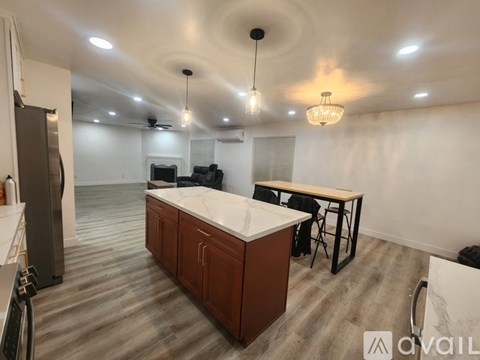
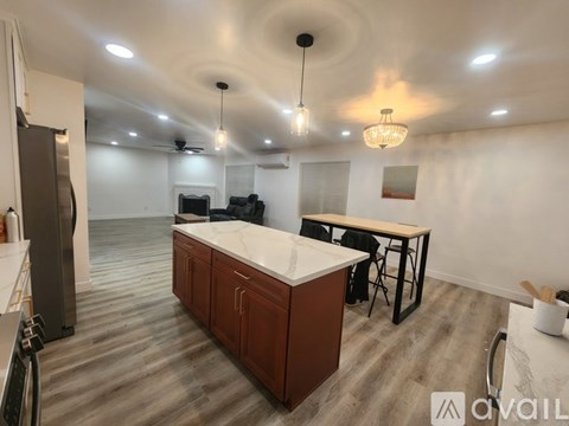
+ utensil holder (541, 305)
+ wall art (398, 182)
